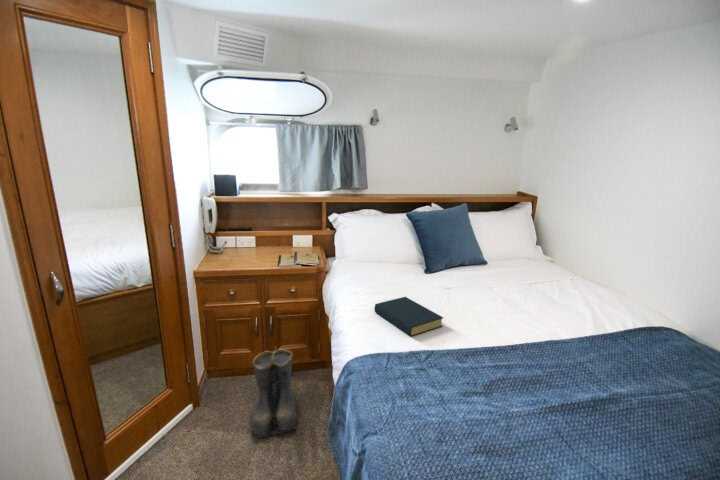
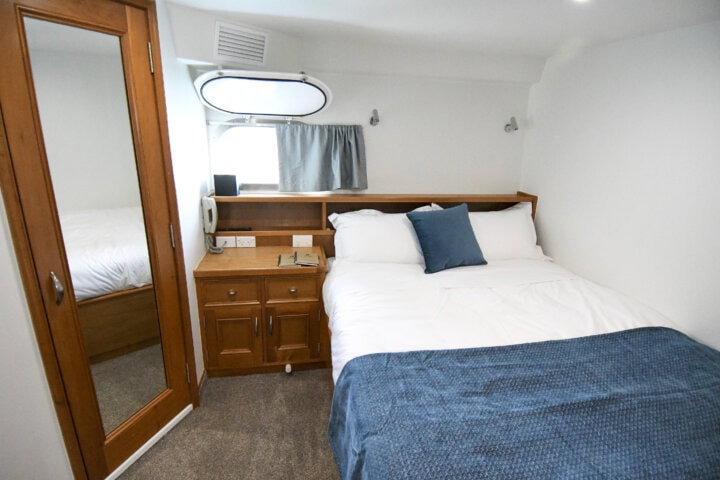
- boots (273, 389)
- hardback book (407, 314)
